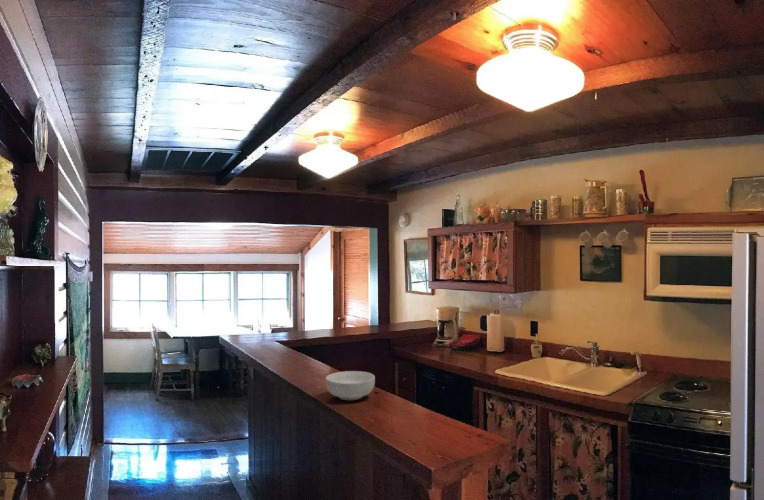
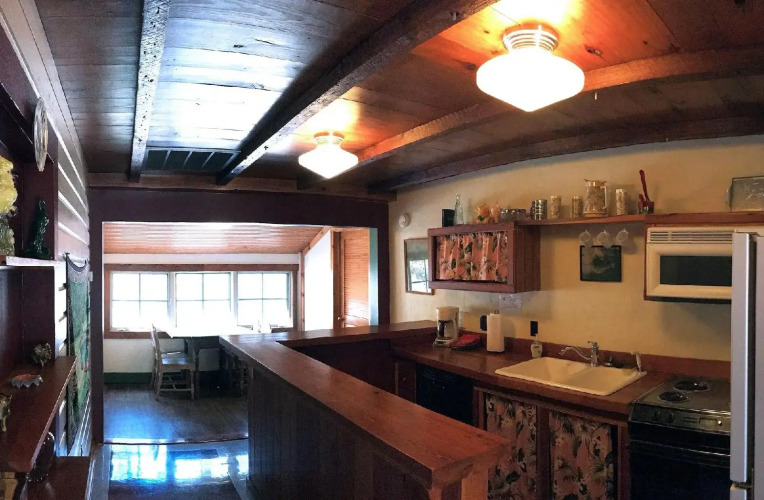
- cereal bowl (350, 386)
